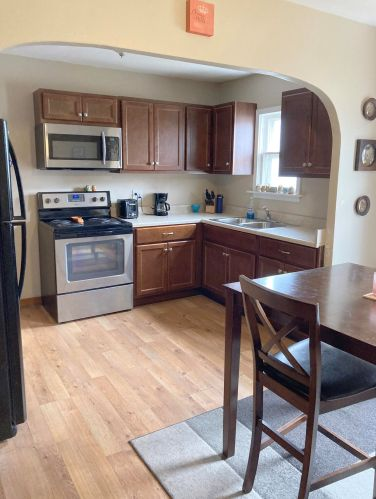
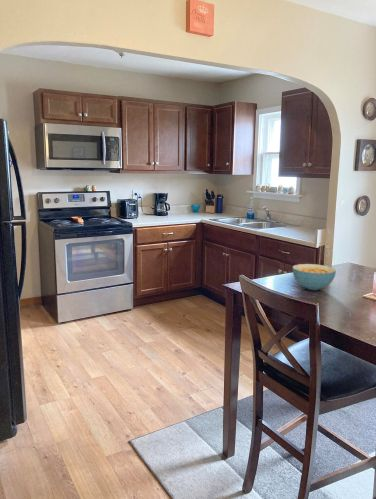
+ cereal bowl (313, 278)
